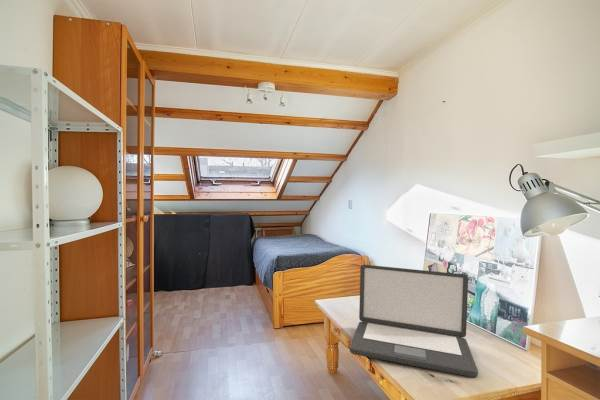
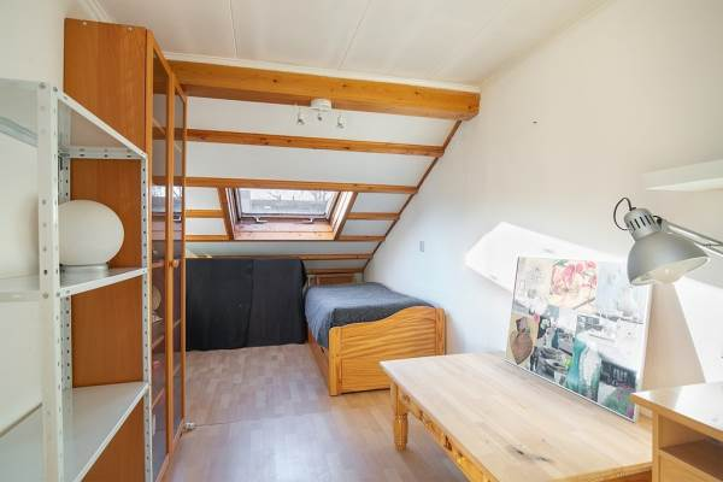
- laptop (410, 312)
